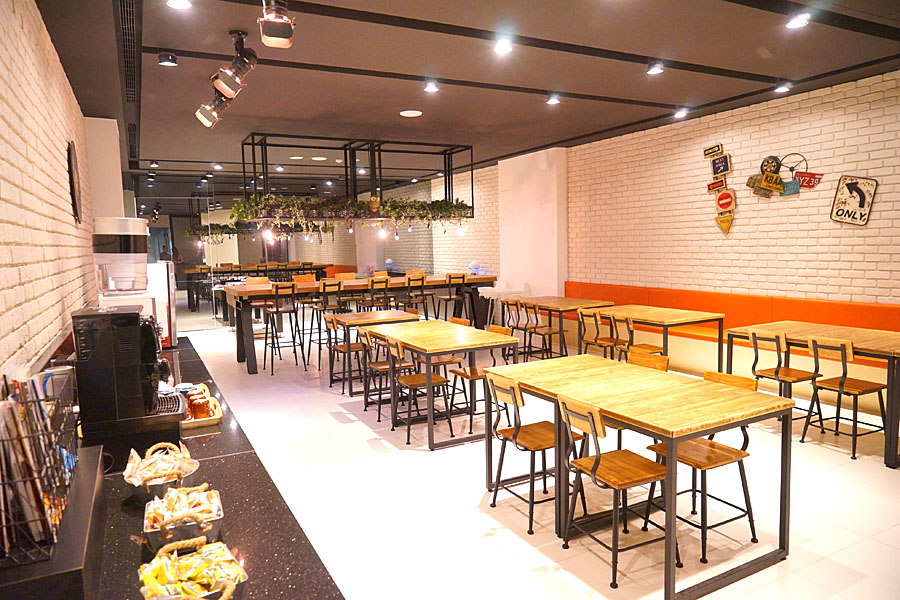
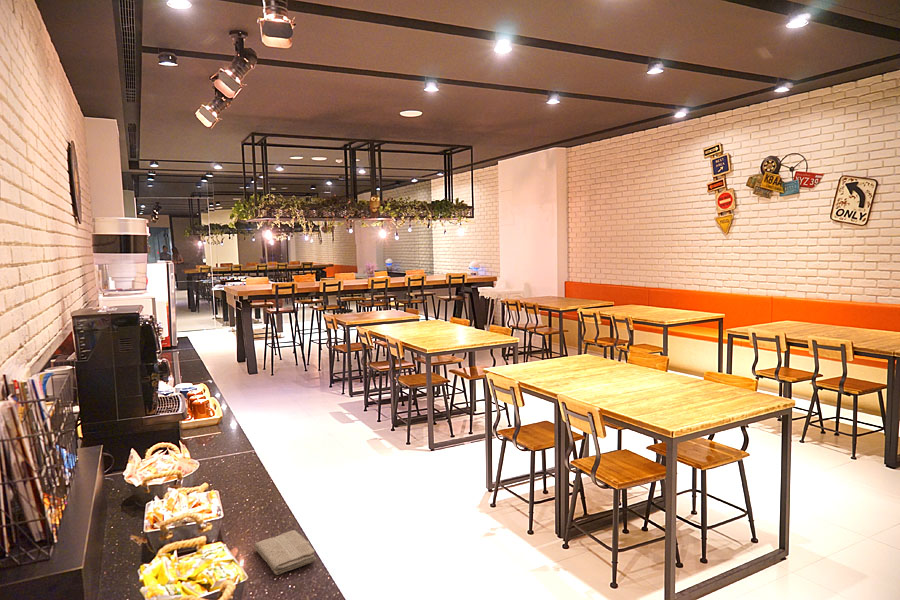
+ washcloth (285, 550)
